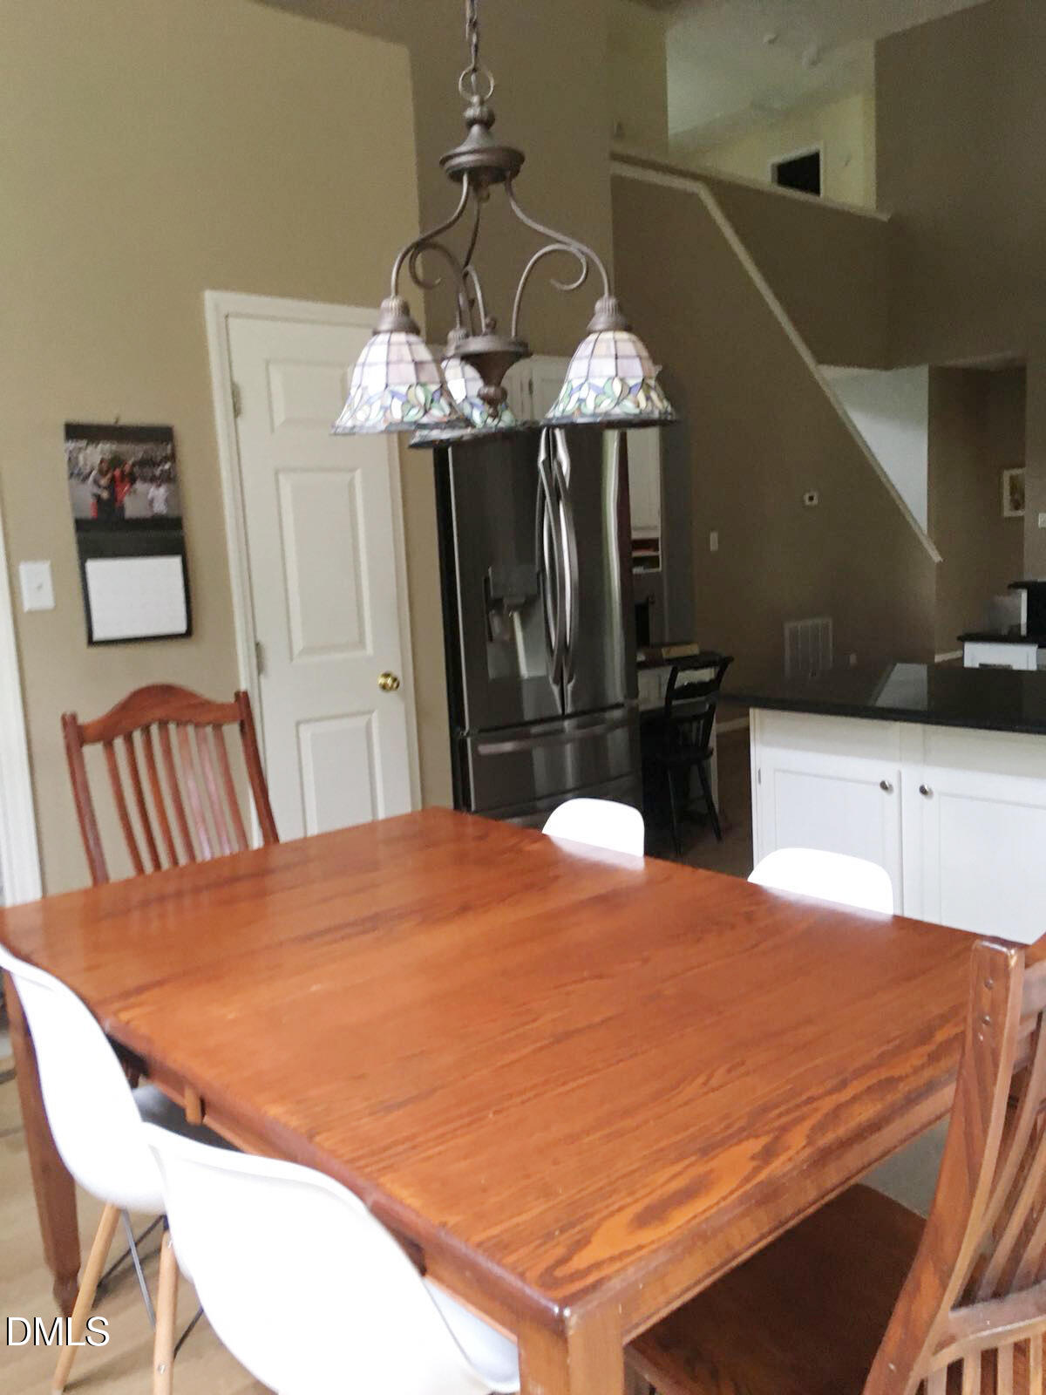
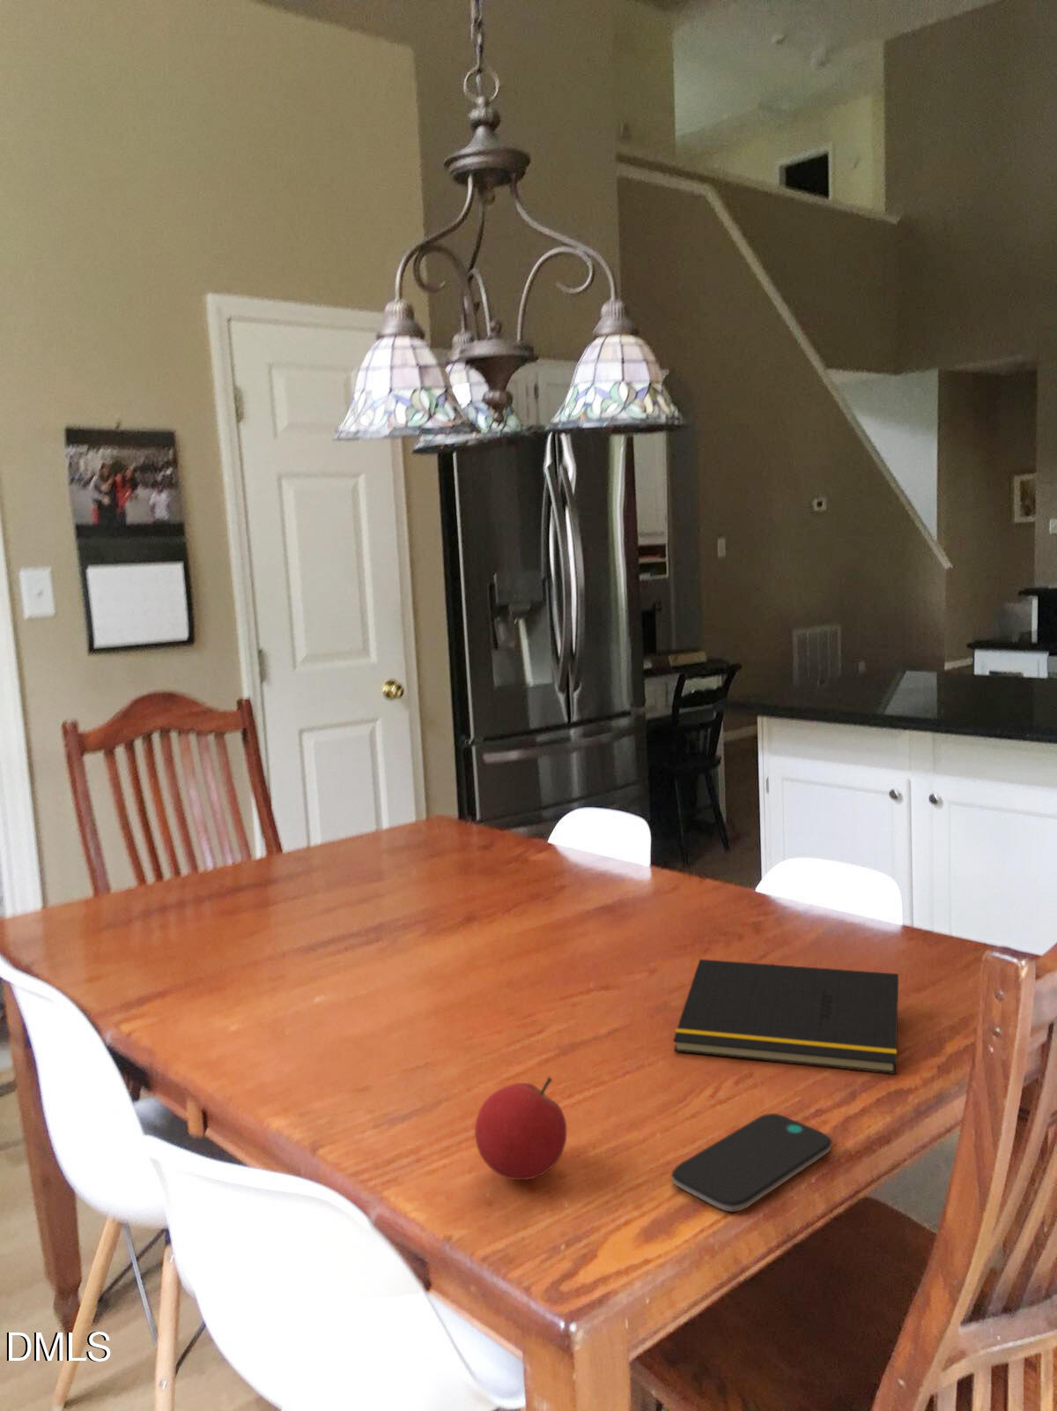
+ smartphone (753, 1159)
+ fruit (521, 1131)
+ notepad (788, 1011)
